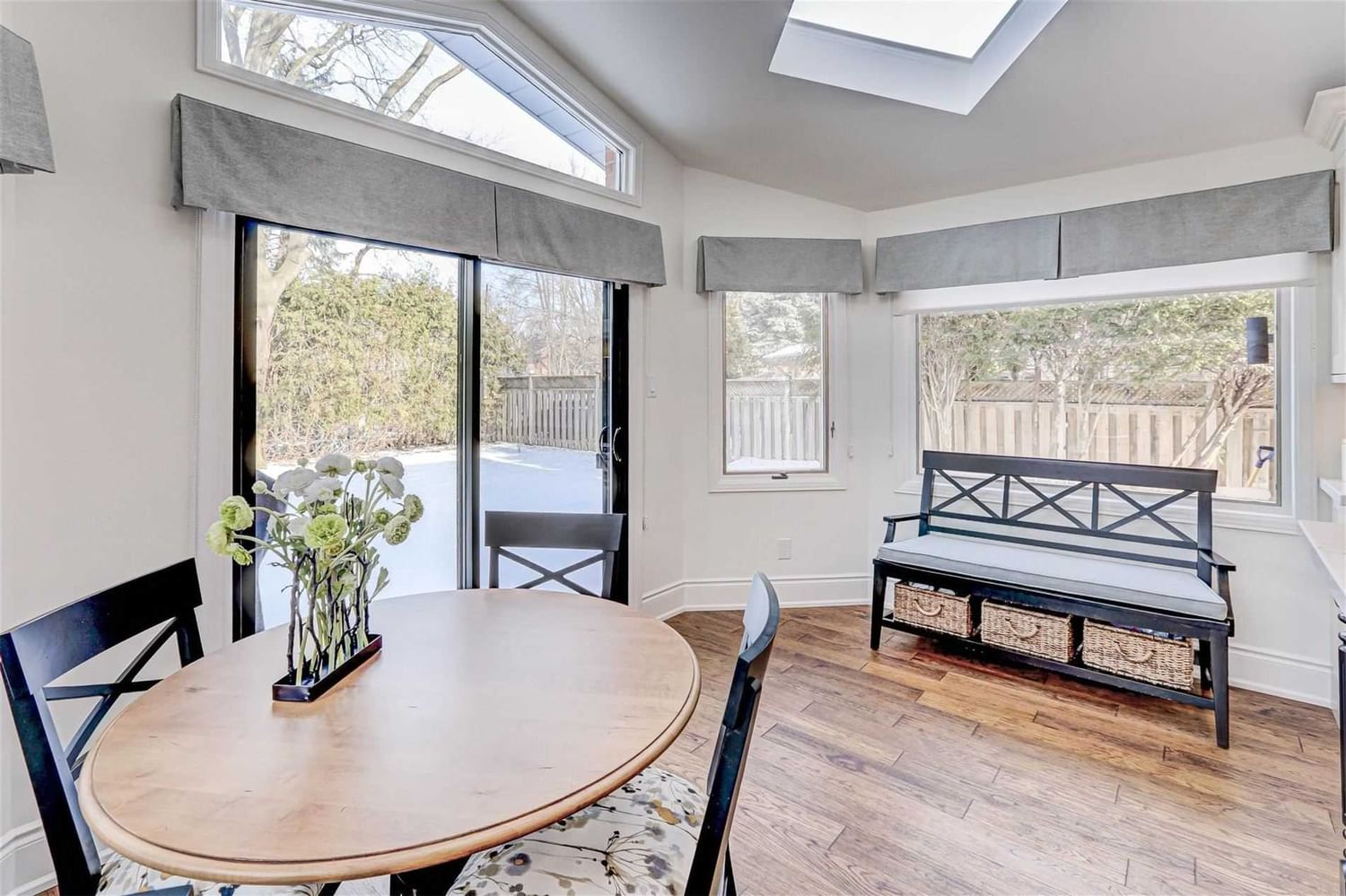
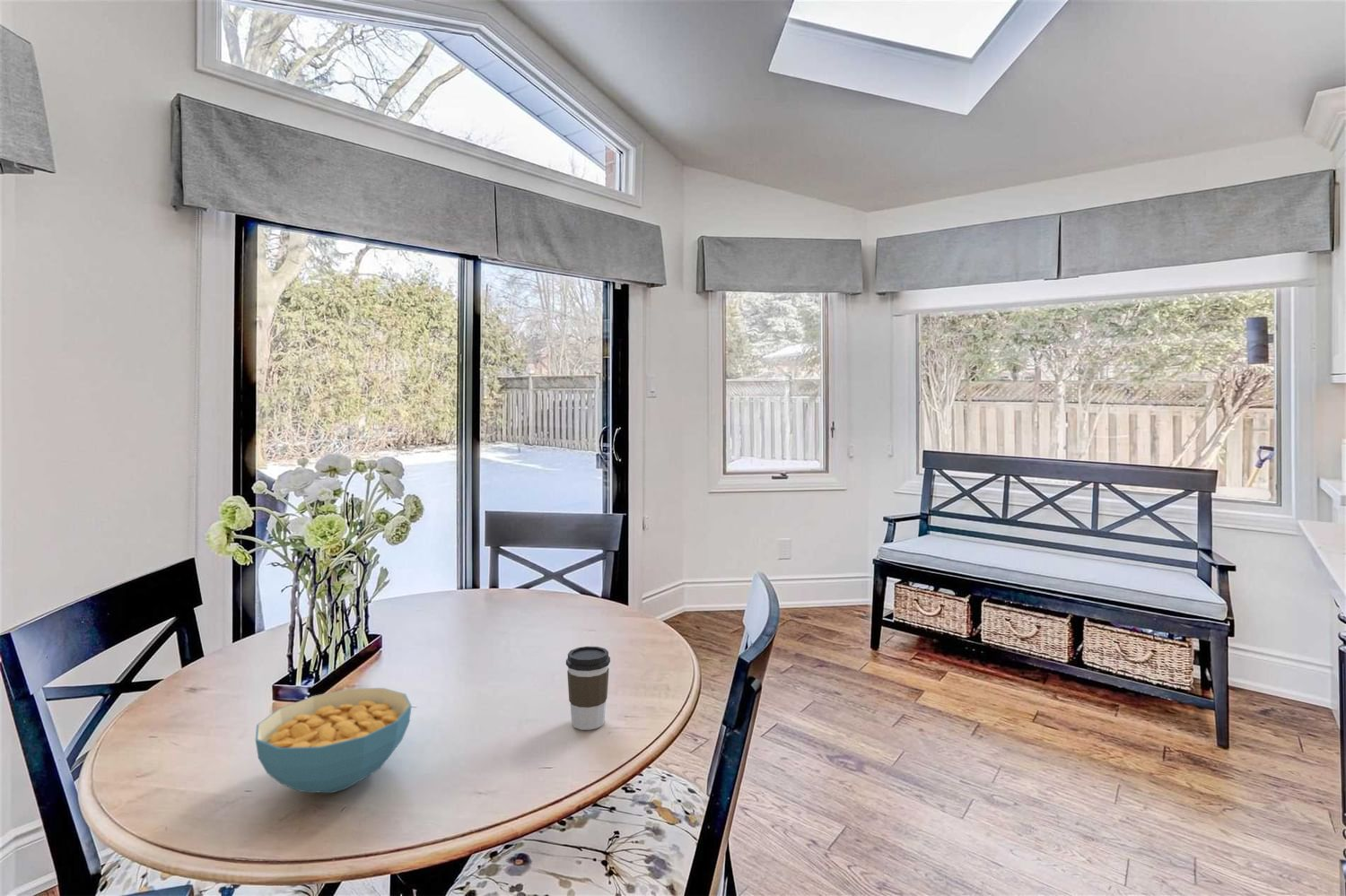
+ cereal bowl (336, 748)
+ coffee cup (588, 687)
